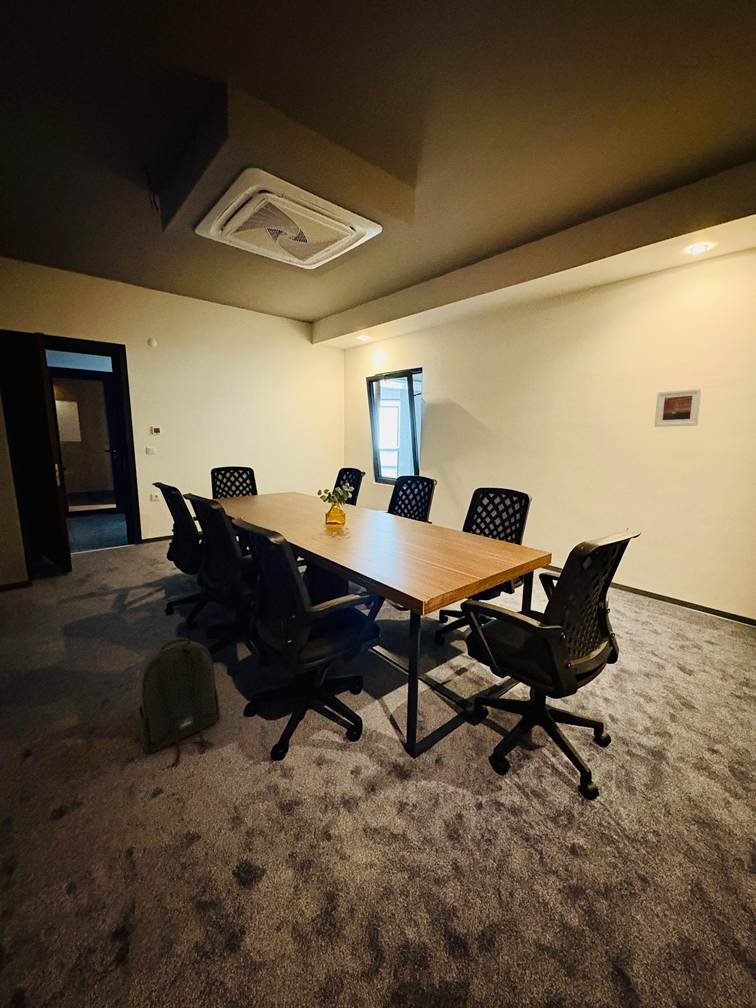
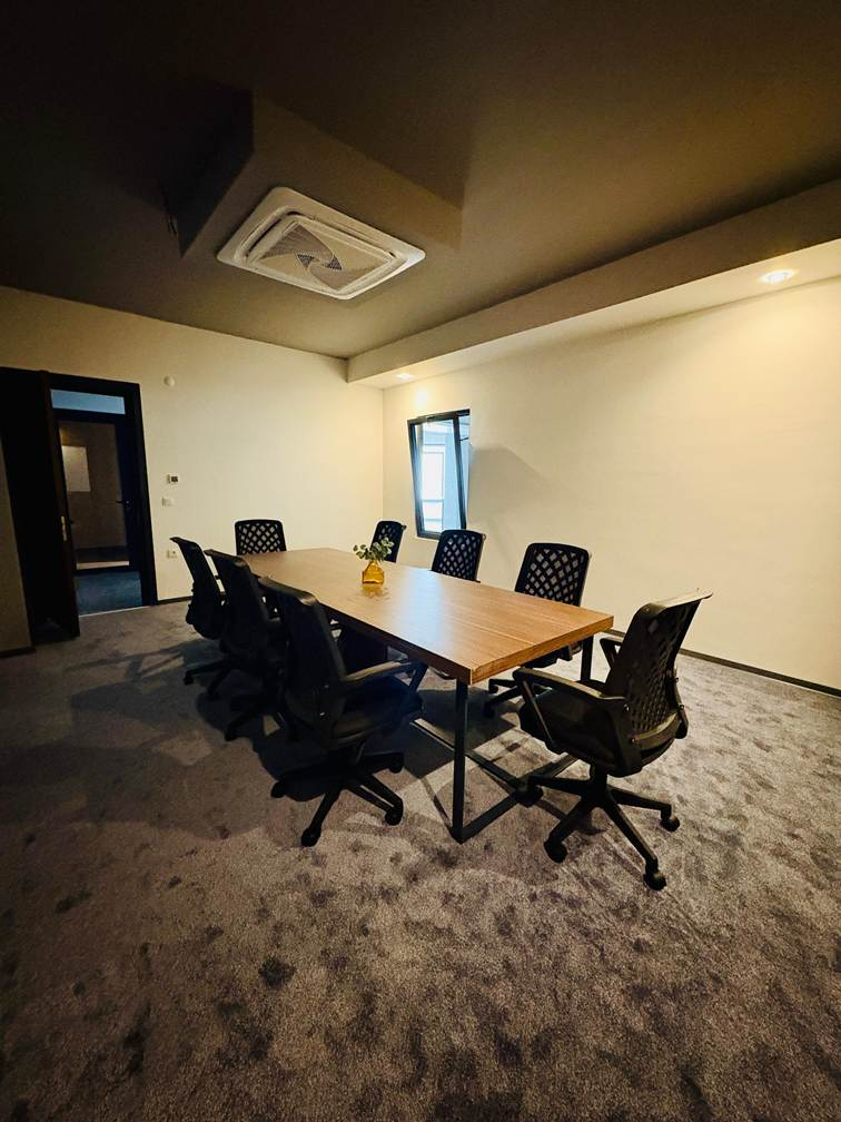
- backpack (179, 688)
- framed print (677, 408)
